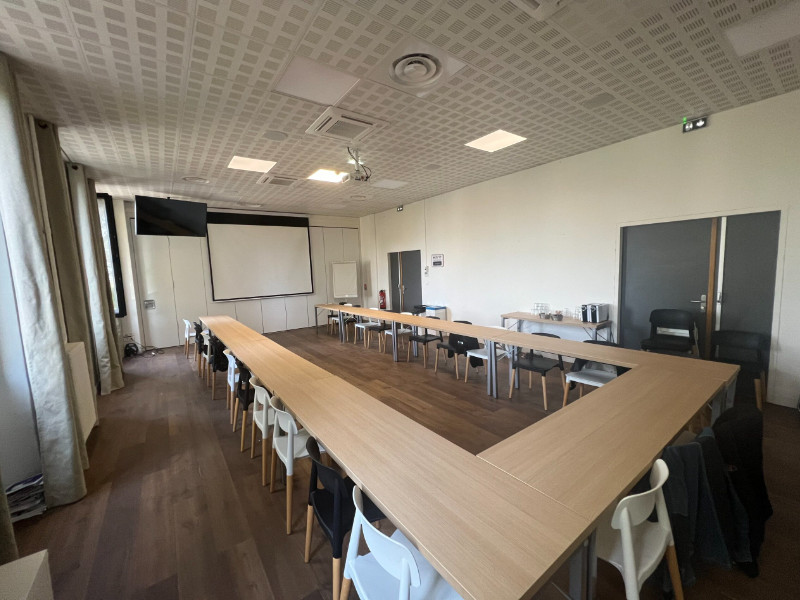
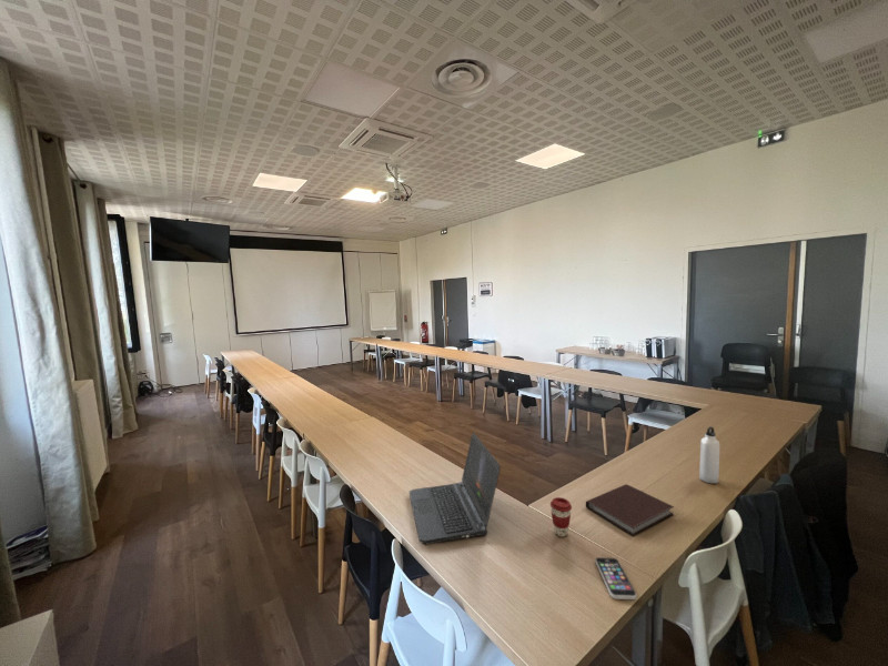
+ water bottle (709, 453)
+ smartphone (614, 576)
+ coffee cup (561, 517)
+ notebook (628, 506)
+ laptop computer (450, 484)
